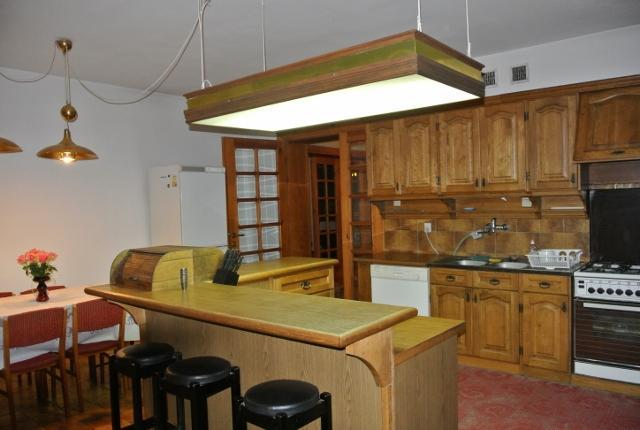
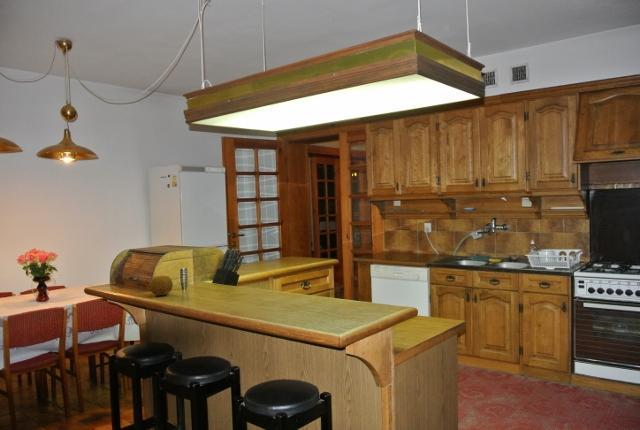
+ fruit (161, 285)
